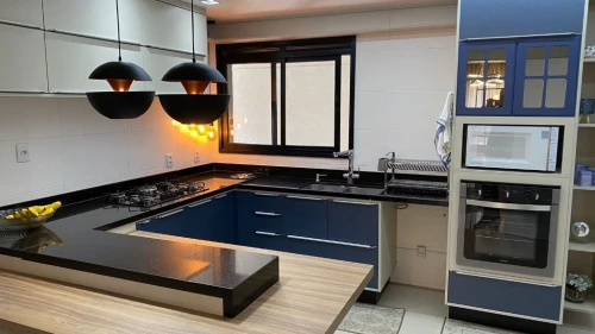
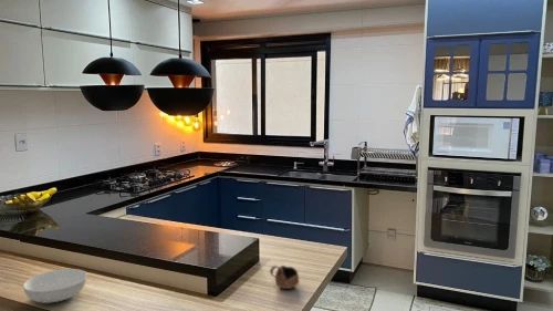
+ cup (283, 274)
+ serving bowl (56, 288)
